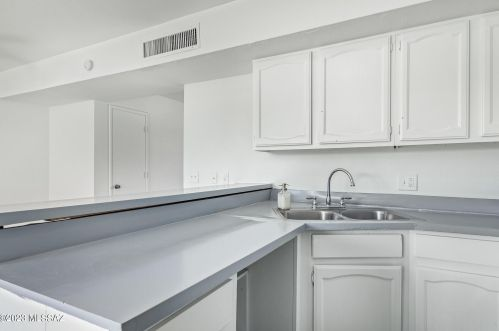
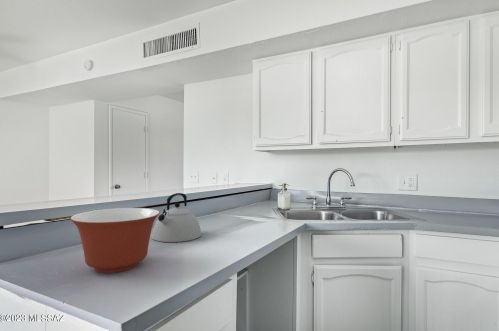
+ kettle (176, 214)
+ mixing bowl (117, 239)
